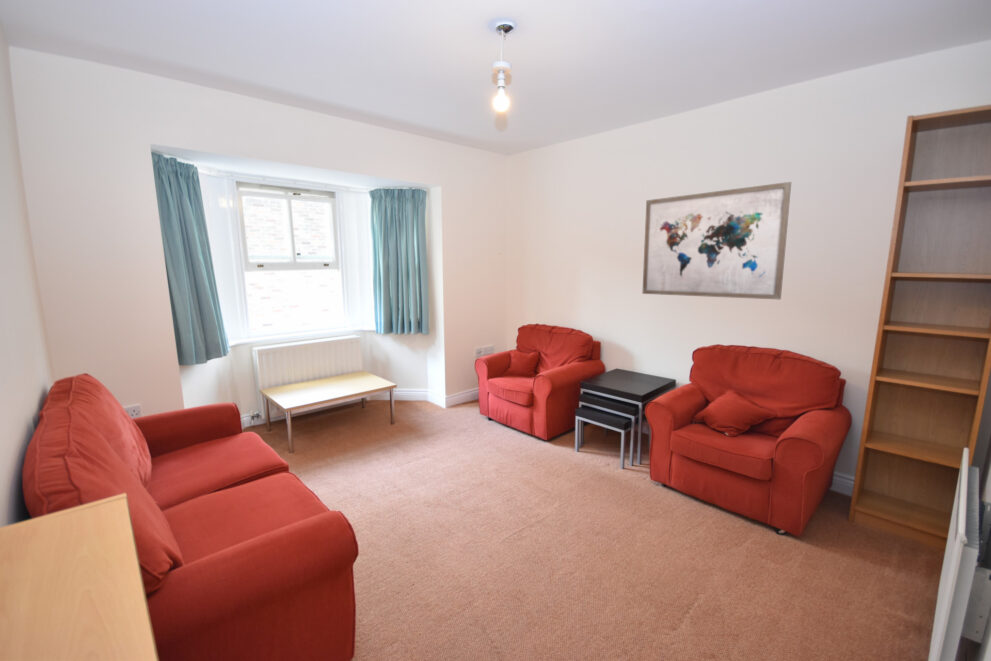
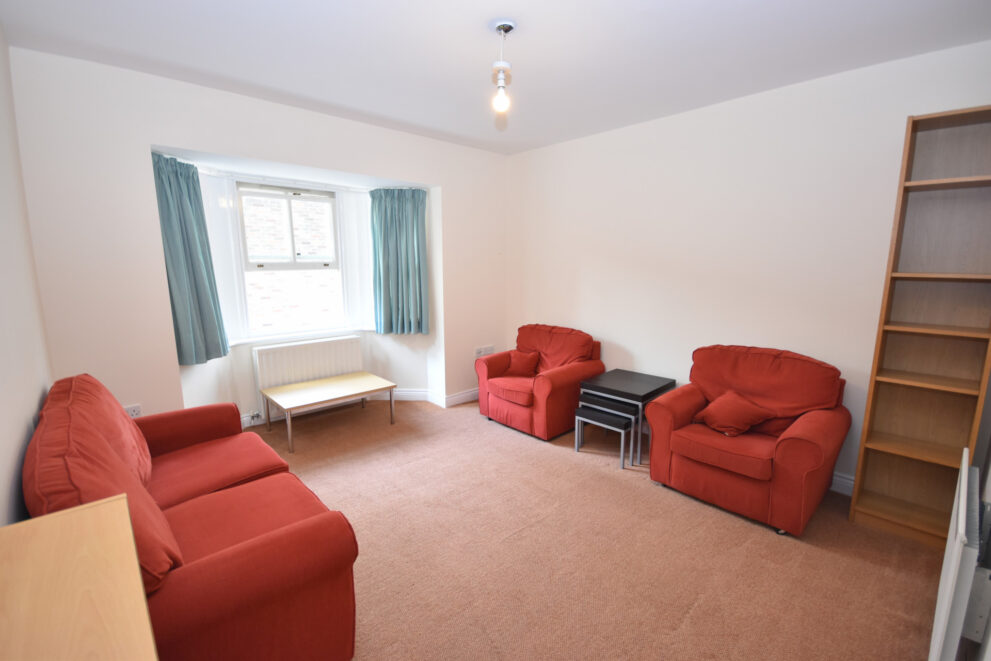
- wall art (707, 245)
